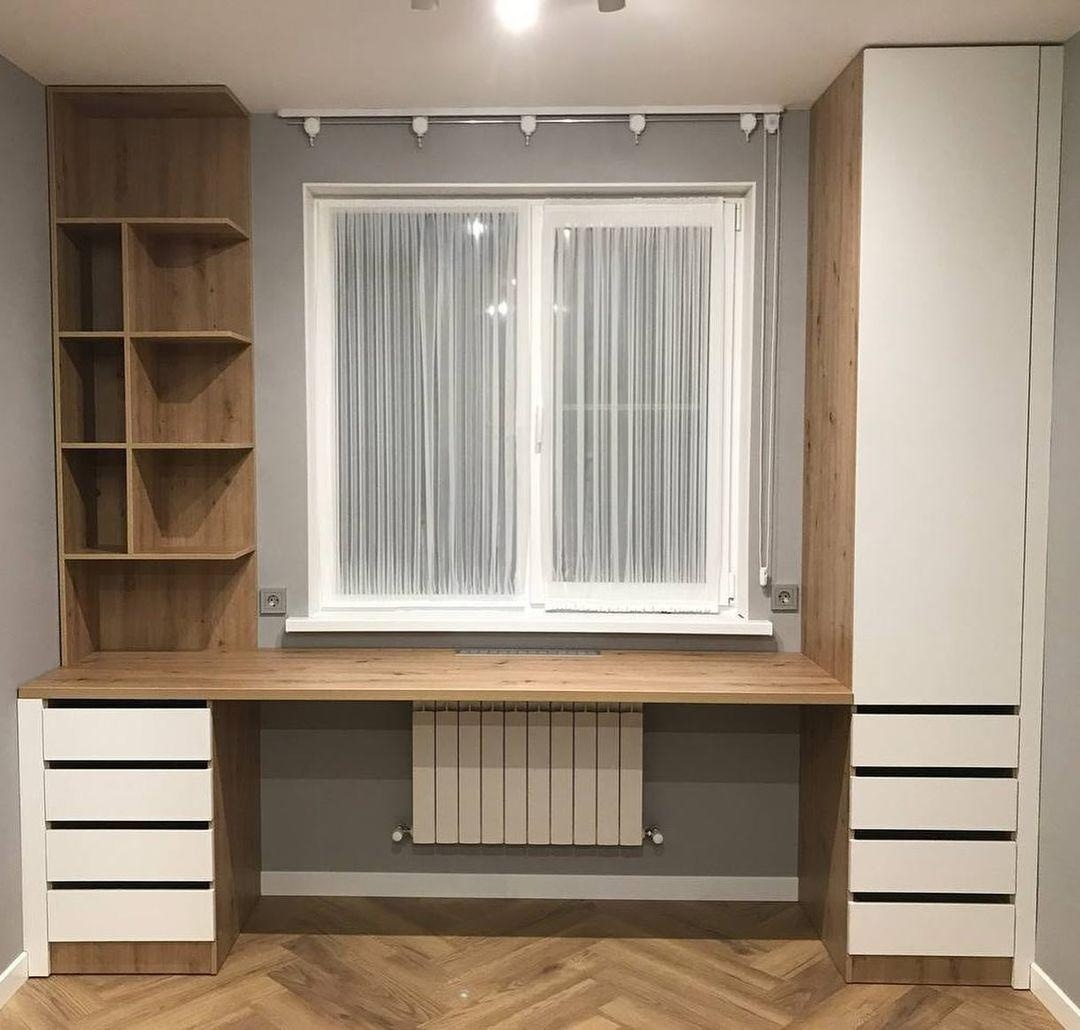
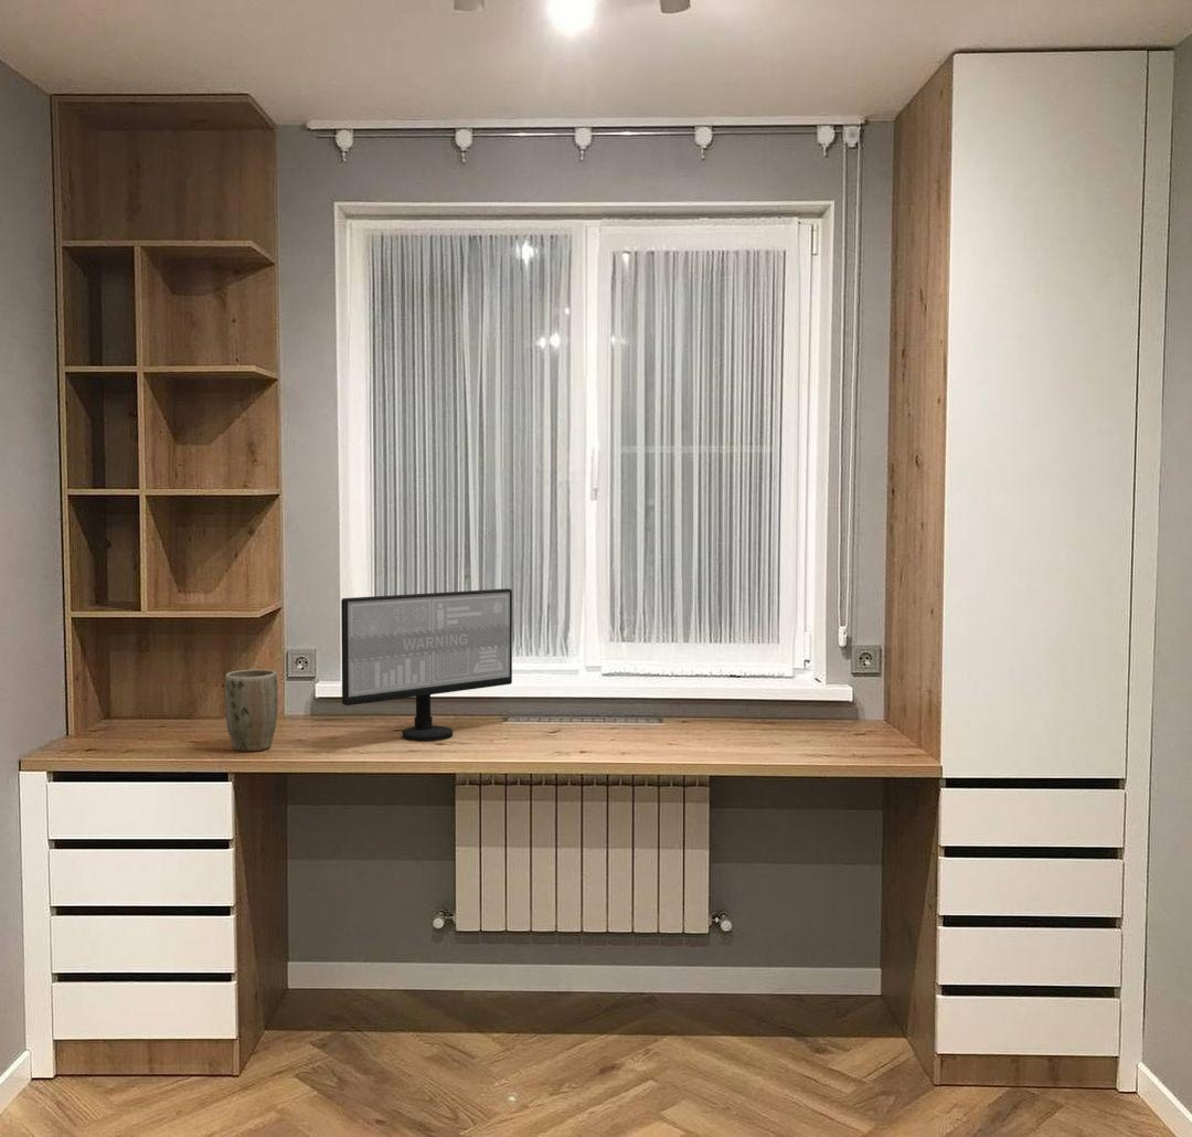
+ computer monitor (427, 663)
+ plant pot (252, 710)
